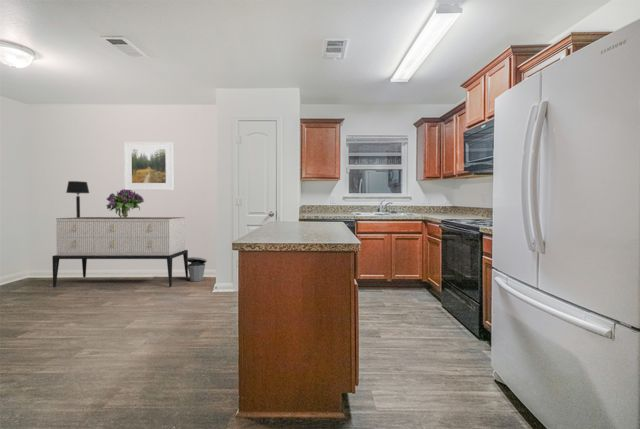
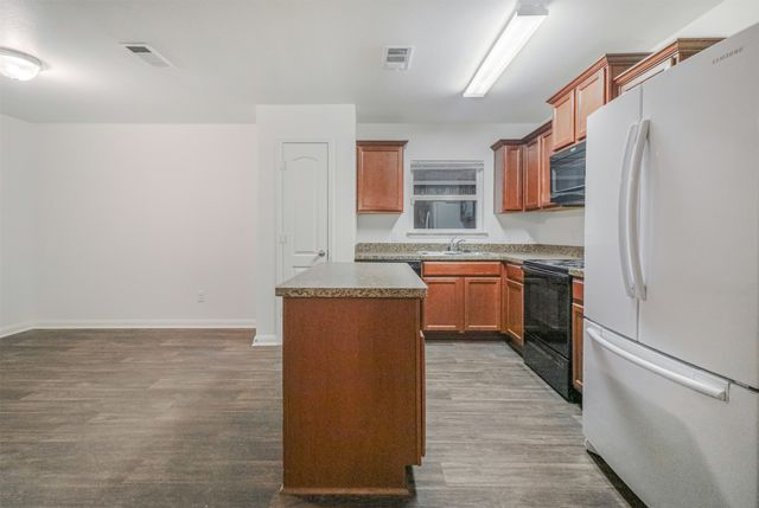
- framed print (148, 166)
- bouquet (124, 203)
- trash can (196, 268)
- sideboard (124, 249)
- table lamp (78, 199)
